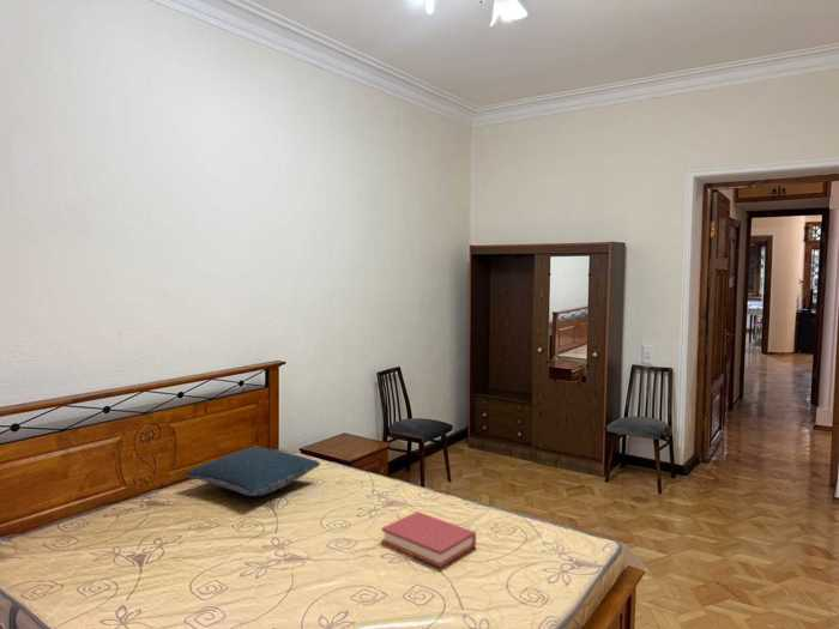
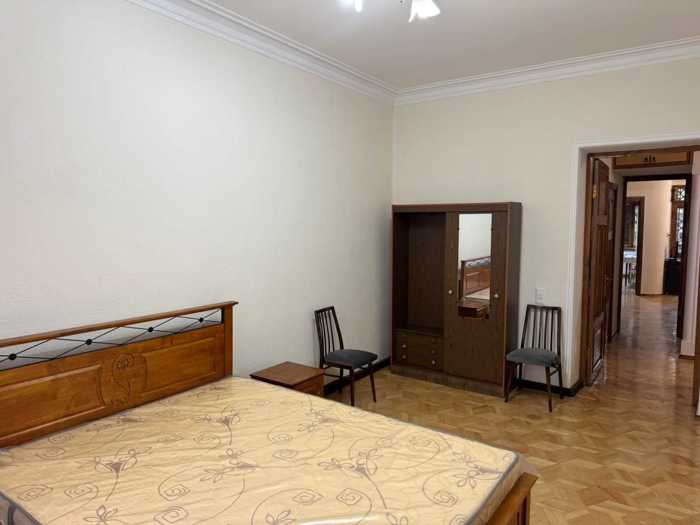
- pillow (255, 470)
- hardback book (428, 537)
